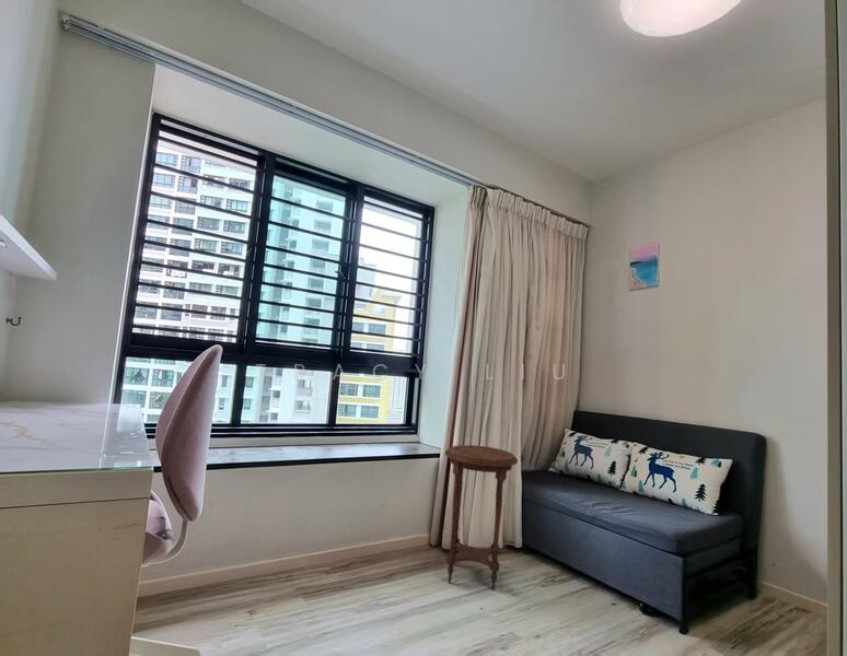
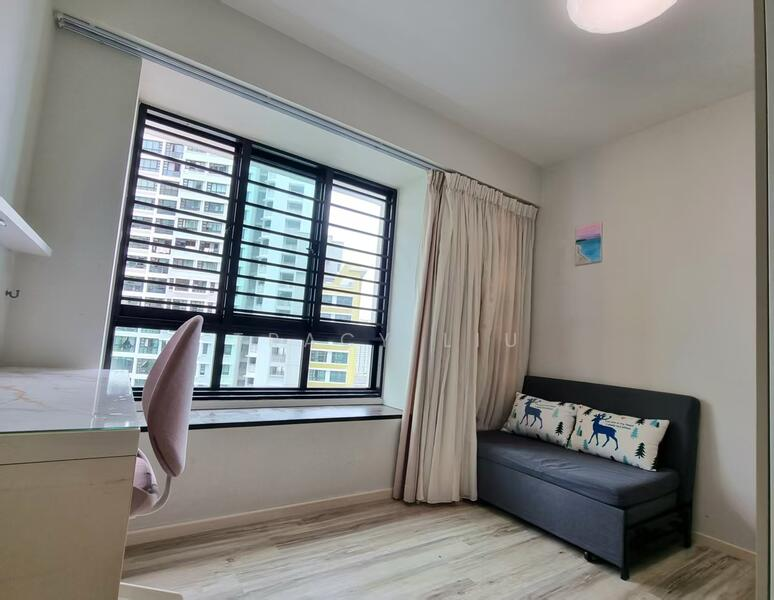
- side table (459, 513)
